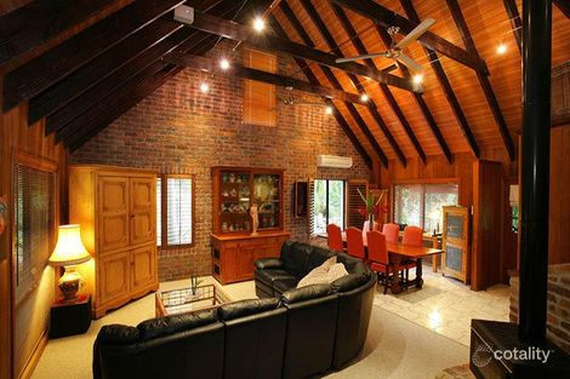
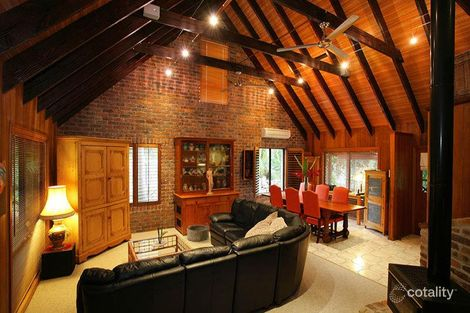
+ basket (198, 231)
